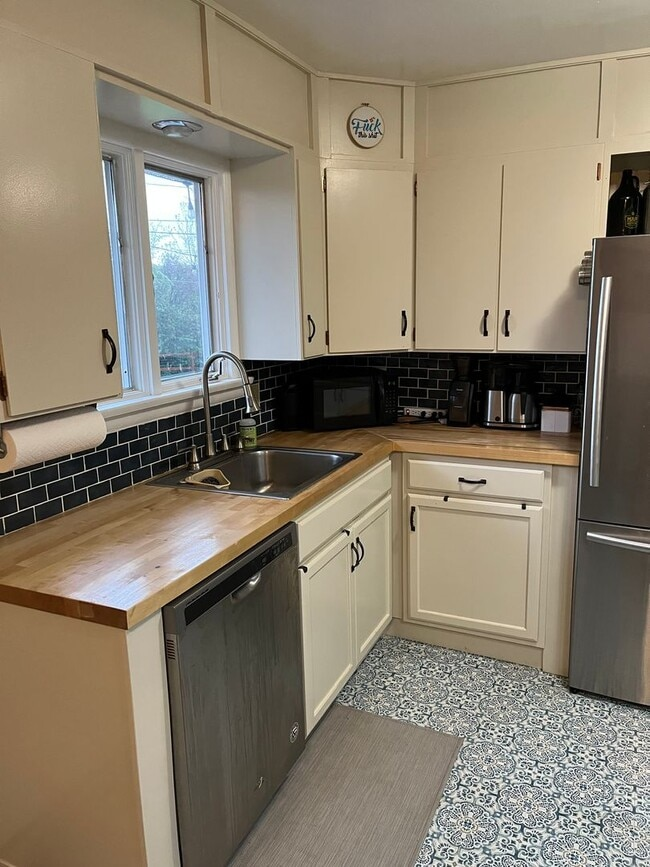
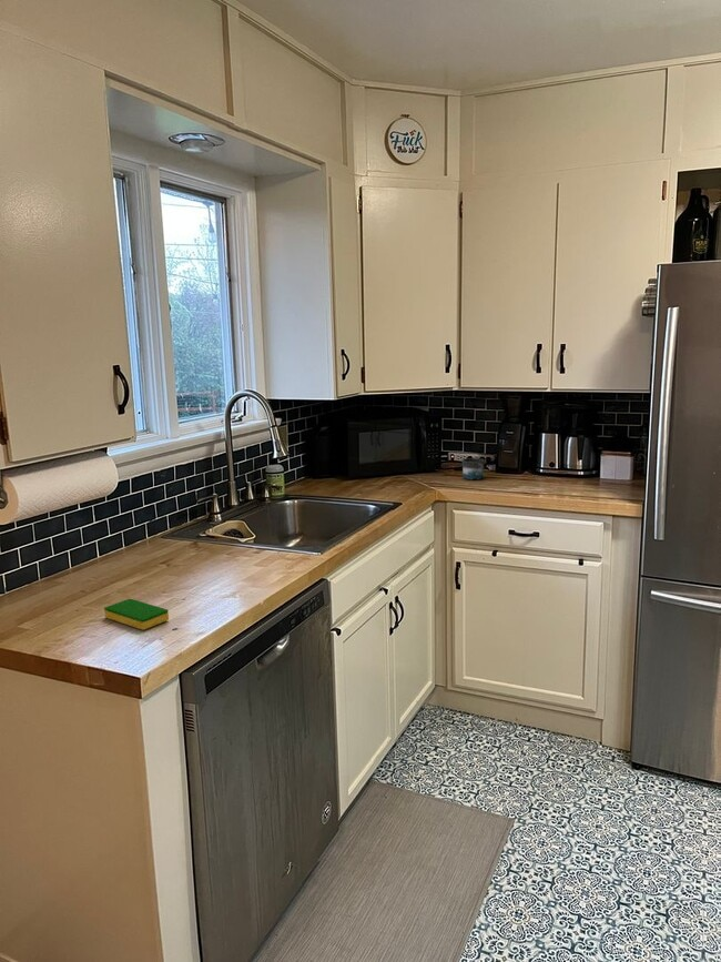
+ mug (475, 468)
+ dish sponge (135, 614)
